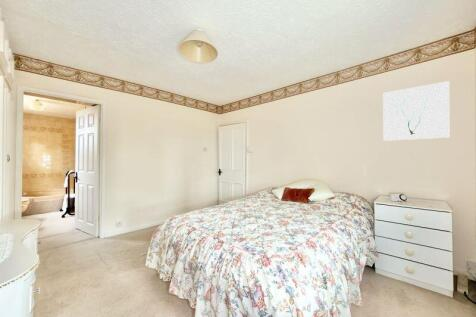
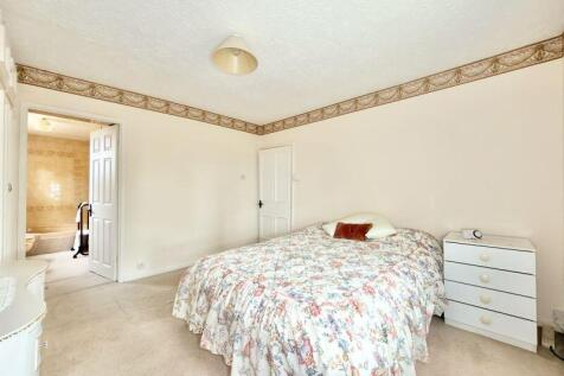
- wall art (413, 113)
